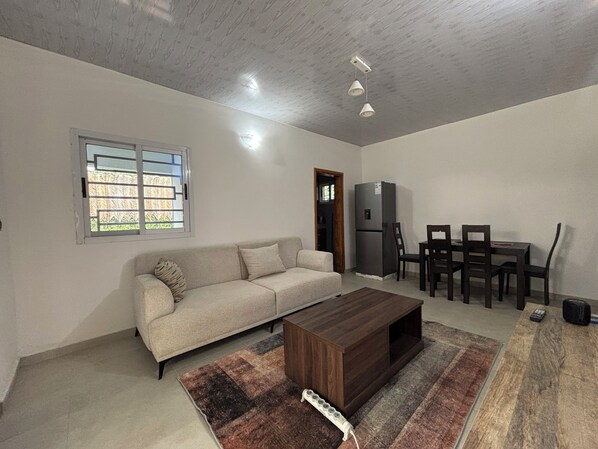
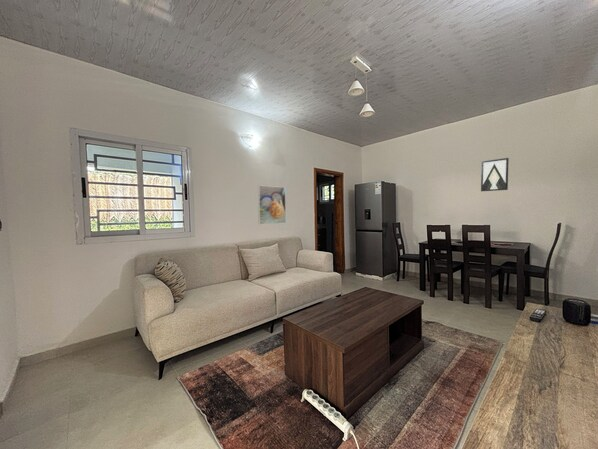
+ wall art (494, 175)
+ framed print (272, 205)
